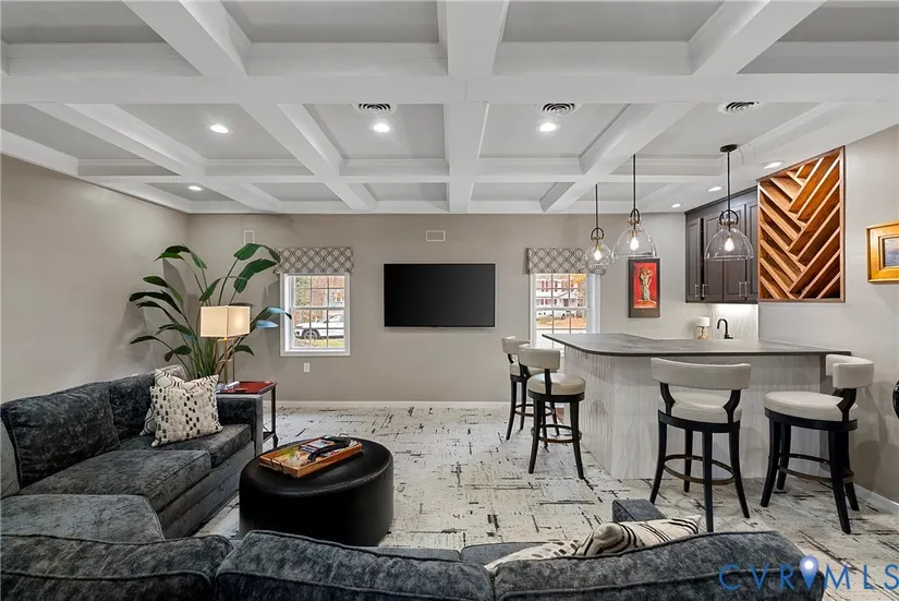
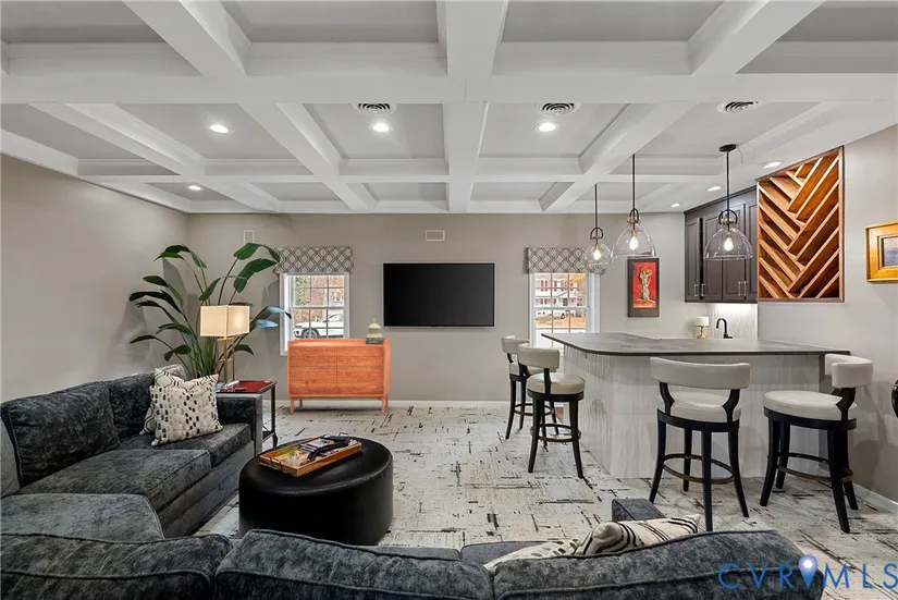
+ sideboard (341, 375)
+ decorative urn (373, 330)
